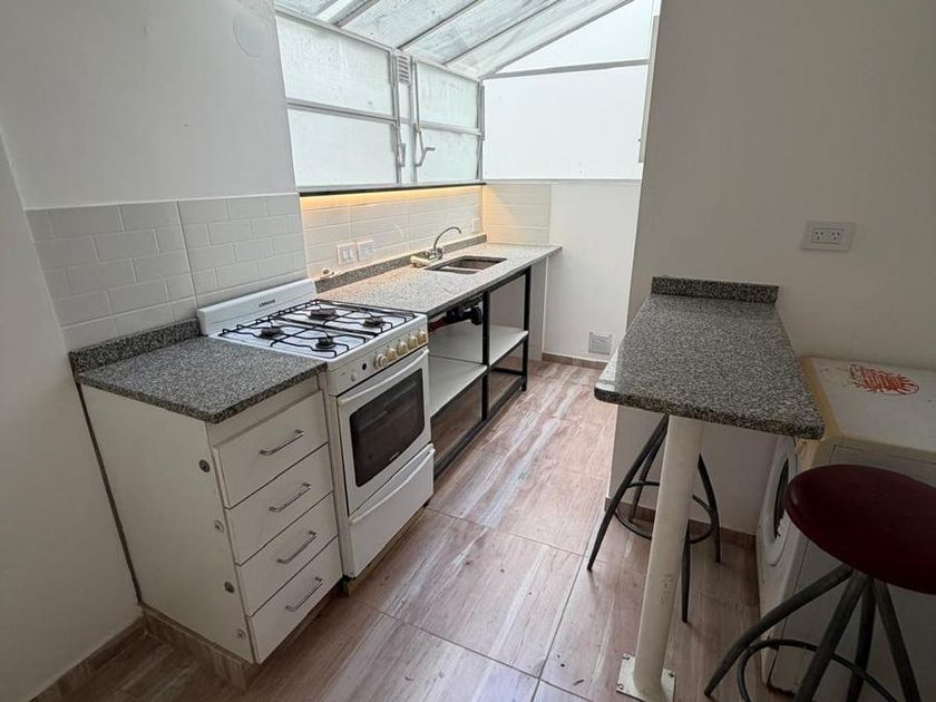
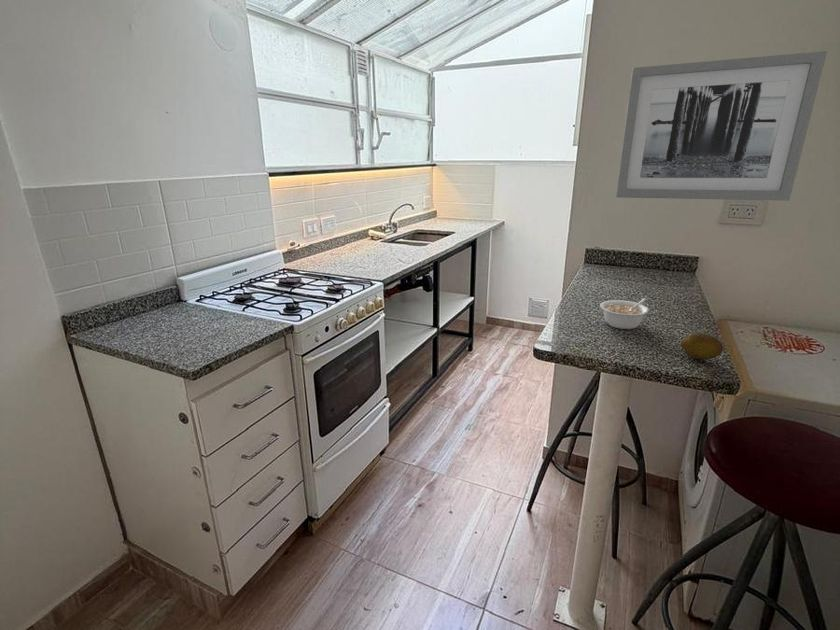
+ legume (623, 313)
+ fruit (701, 346)
+ wall art (708, 132)
